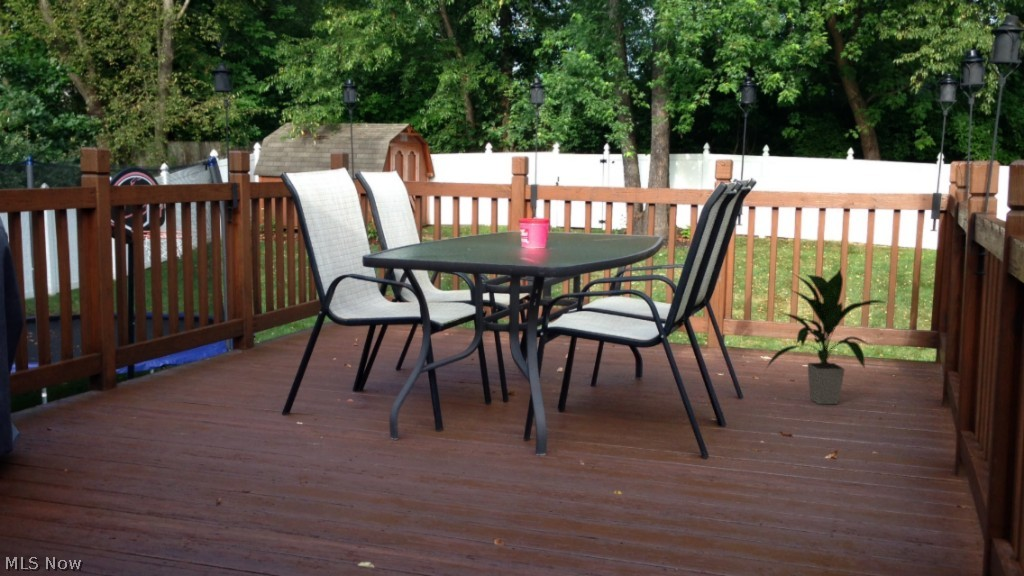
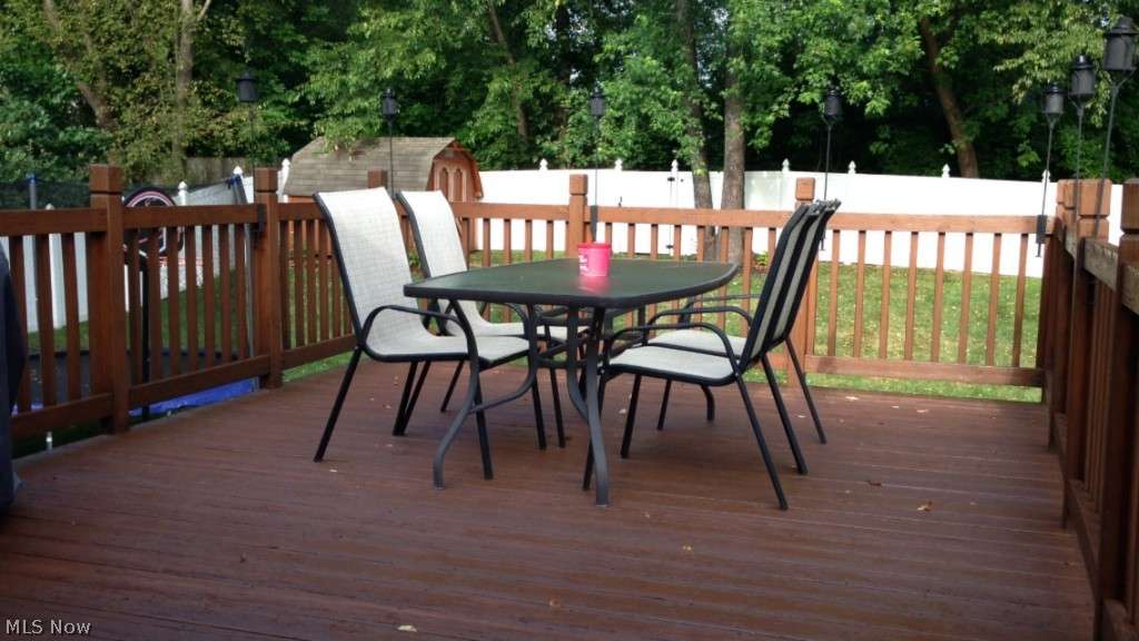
- indoor plant (822, 333)
